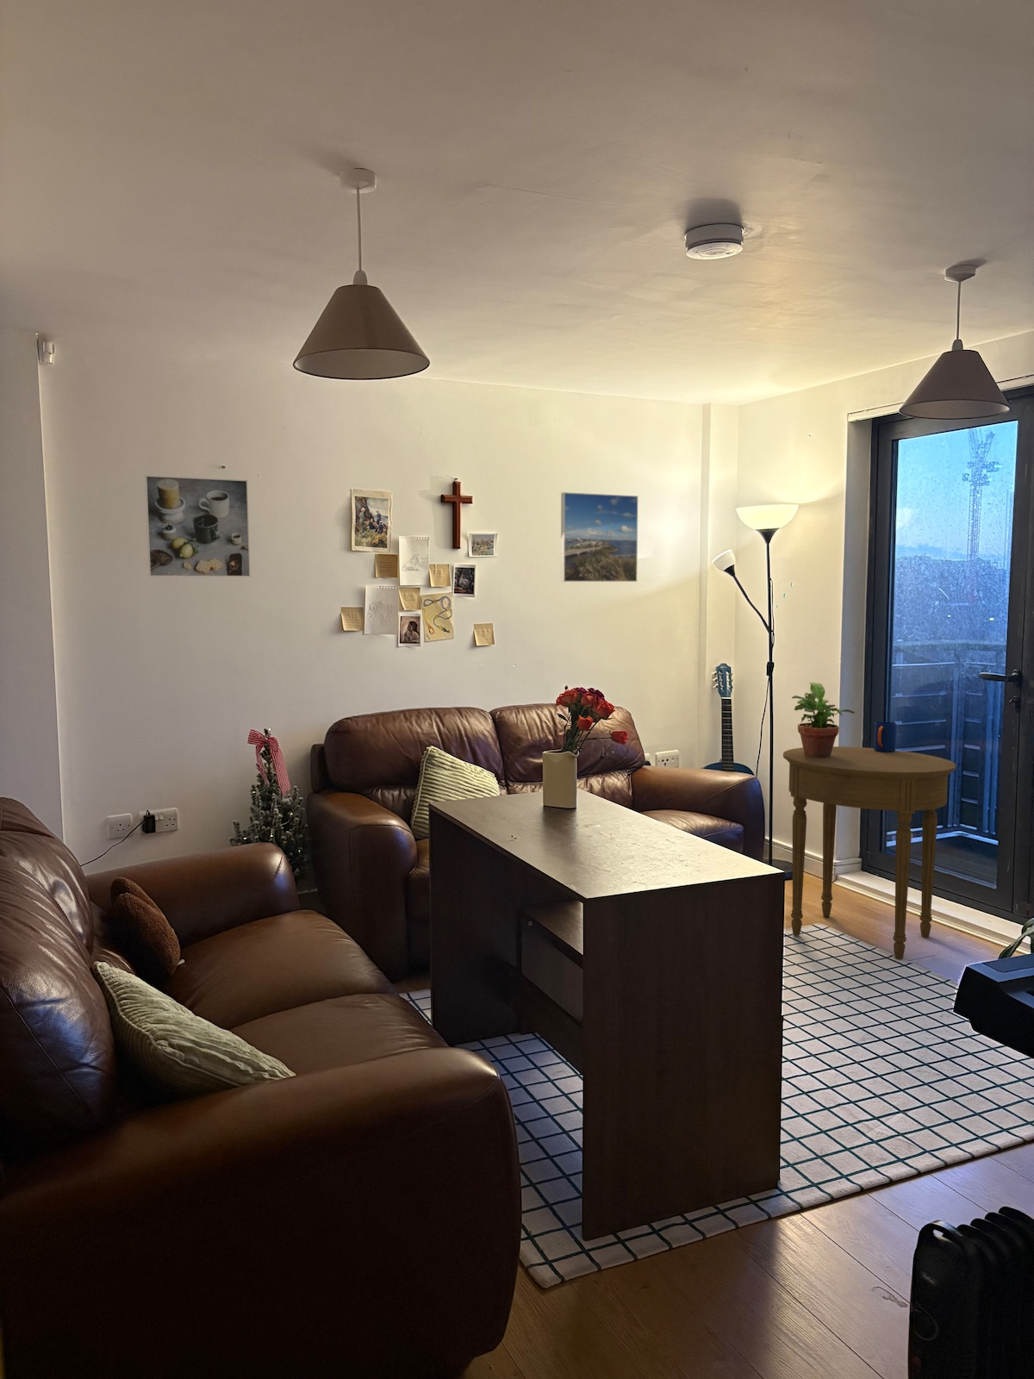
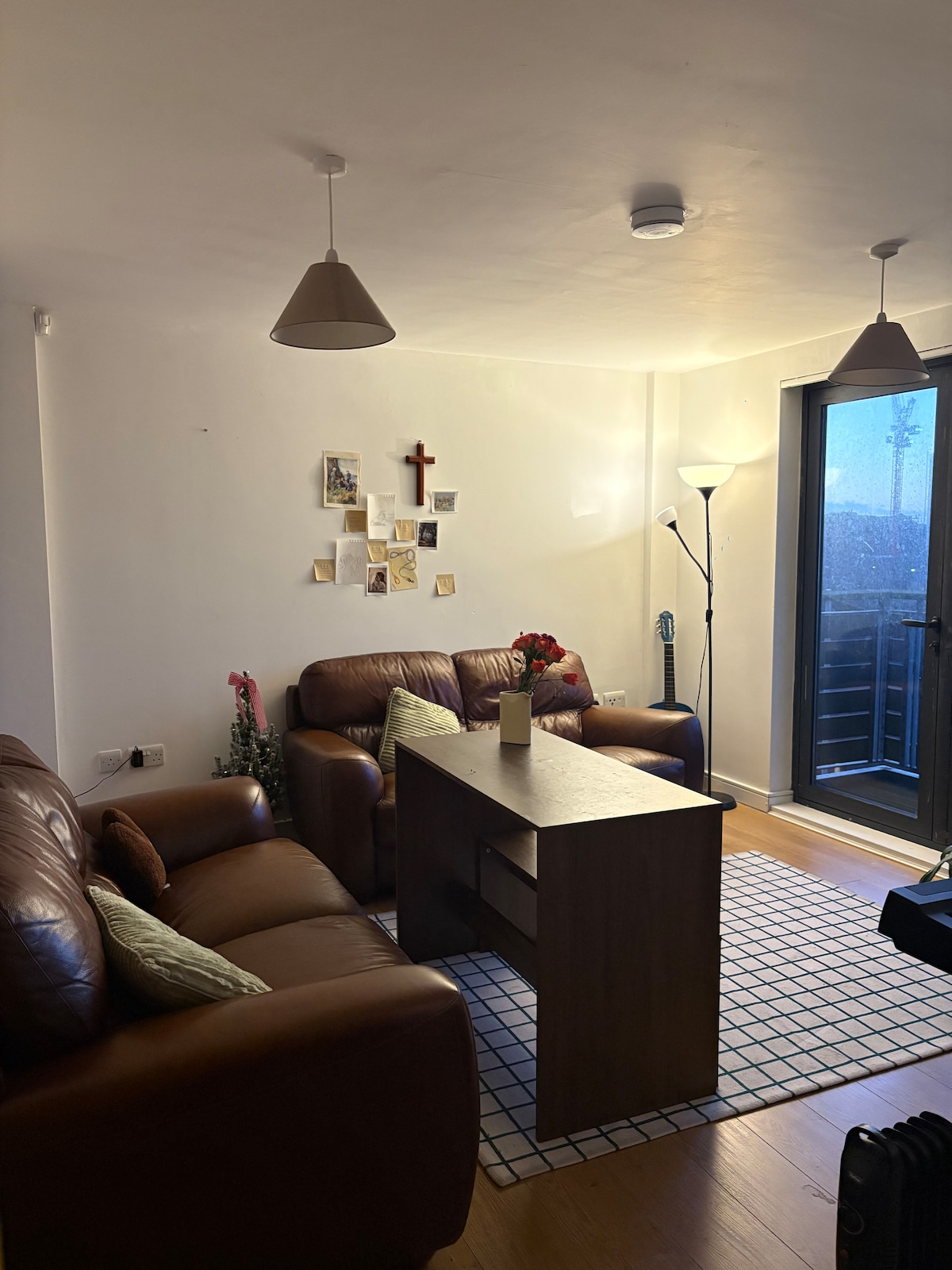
- potted plant (821, 721)
- side table (833, 847)
- mug (883, 737)
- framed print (198, 528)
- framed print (600, 537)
